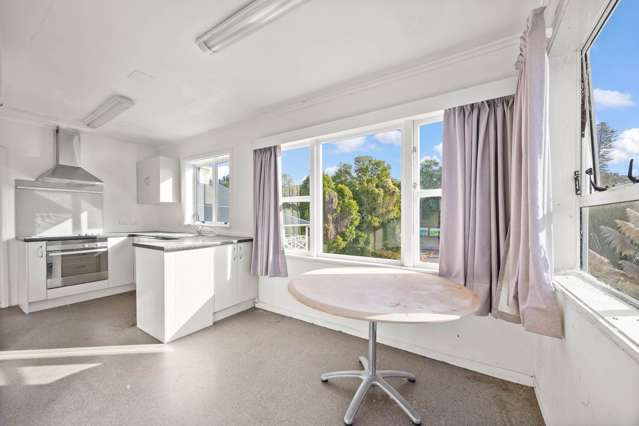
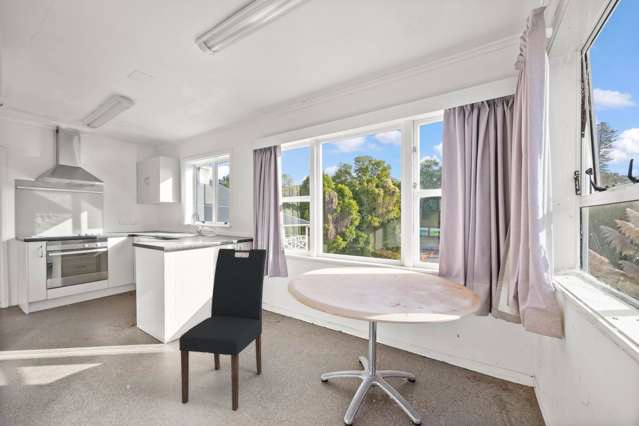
+ dining chair (227, 317)
